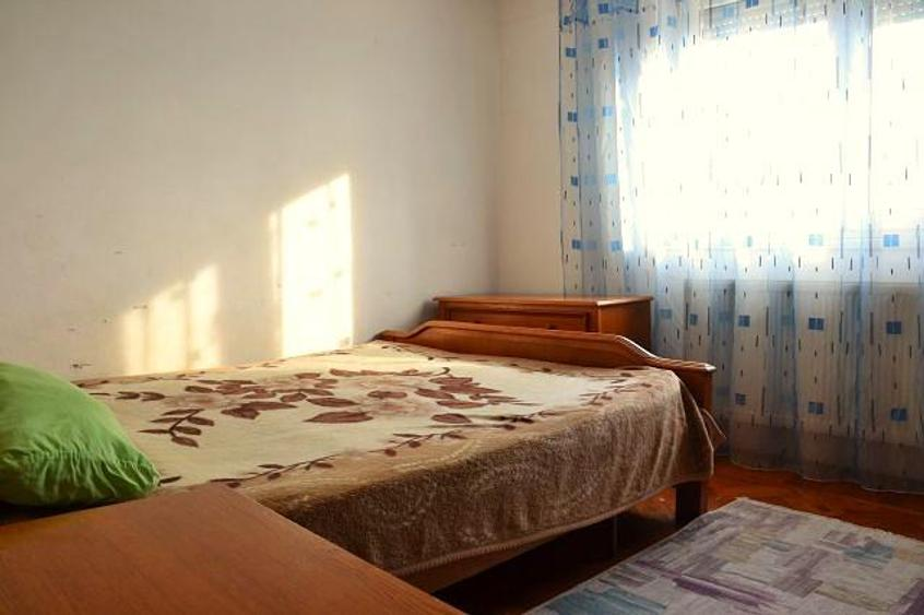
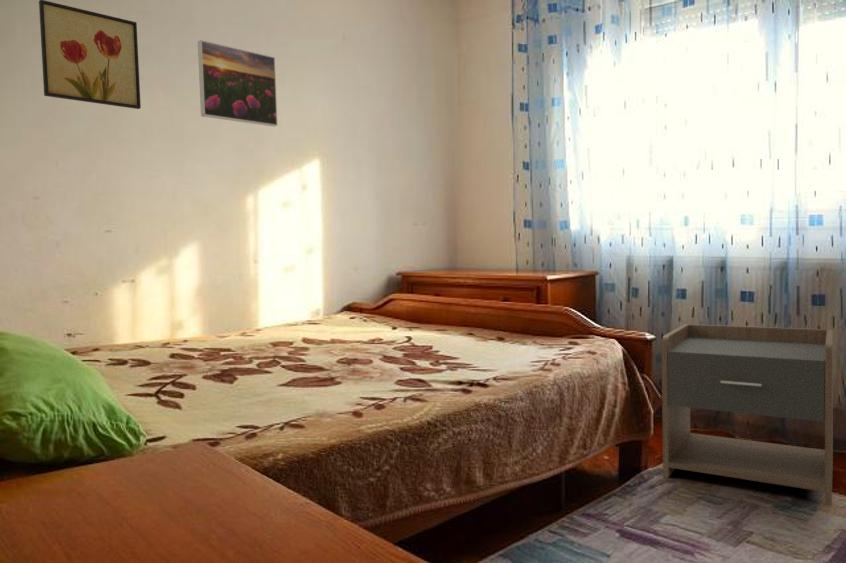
+ nightstand (748, 403)
+ wall art (91, 57)
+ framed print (239, 85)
